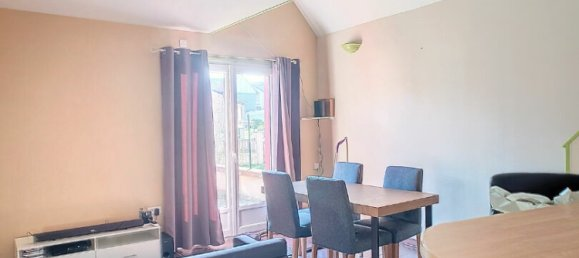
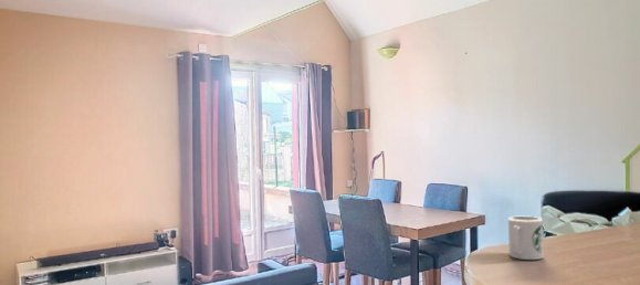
+ mug (523, 238)
